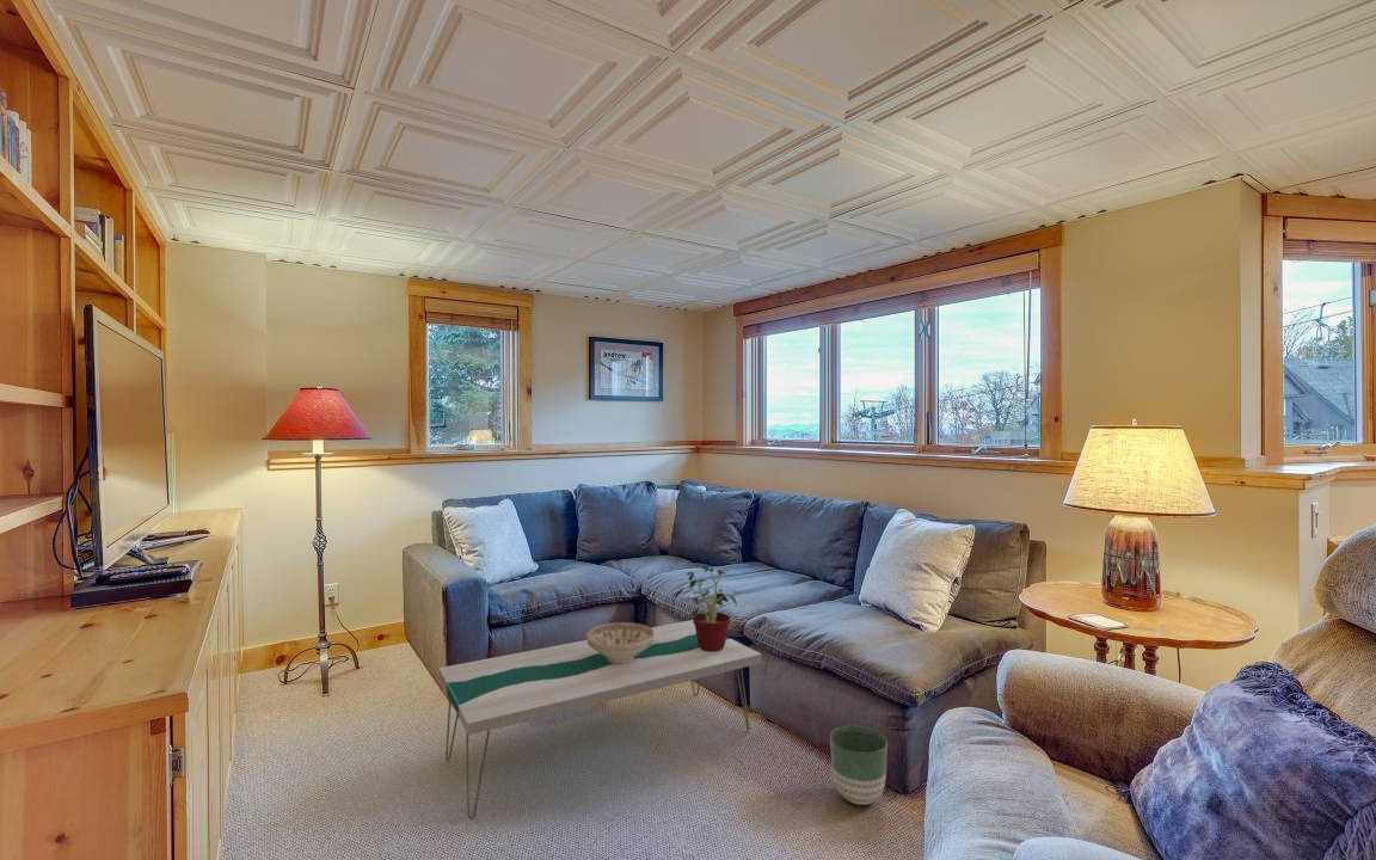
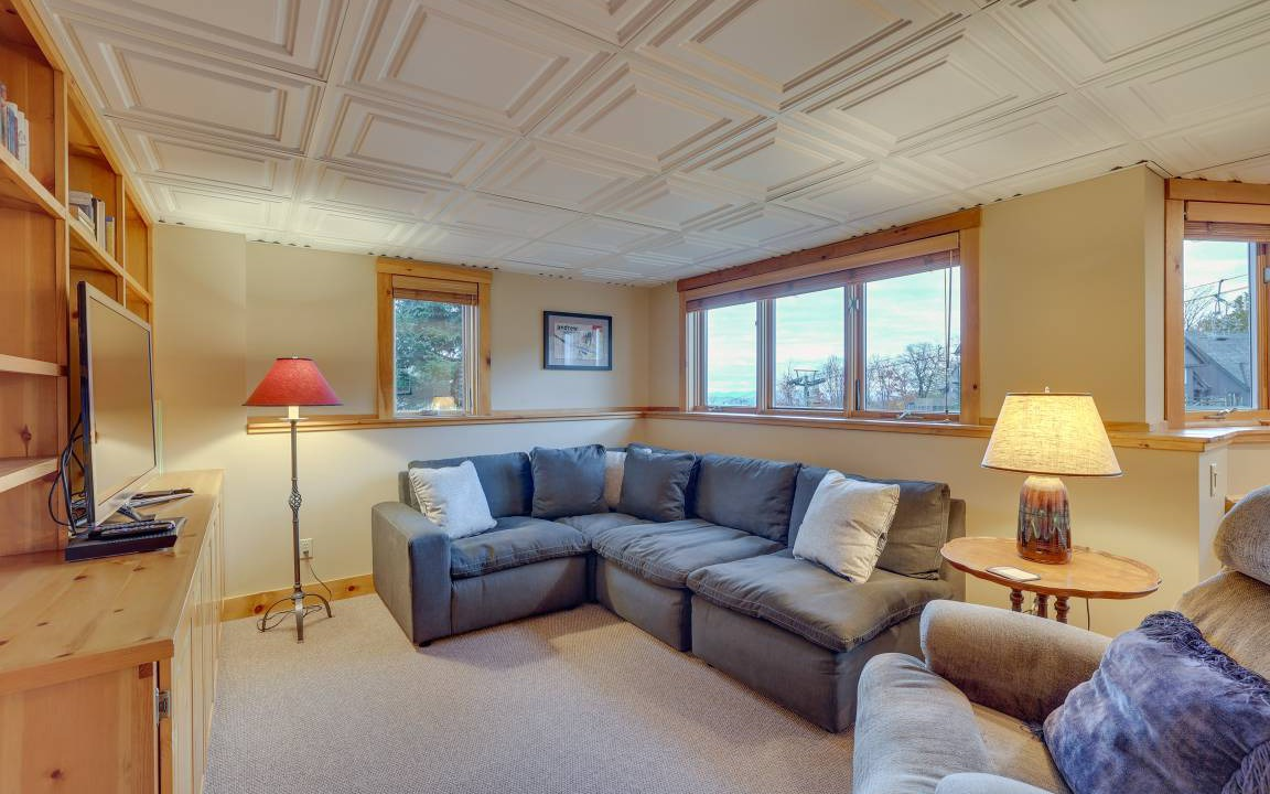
- decorative bowl (620, 645)
- coffee table (603, 701)
- planter (858, 769)
- potted plant (705, 602)
